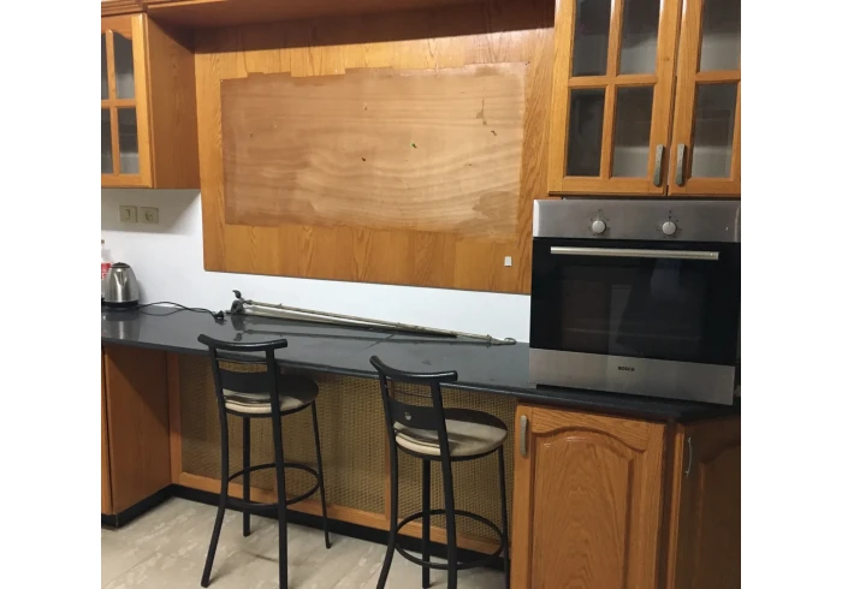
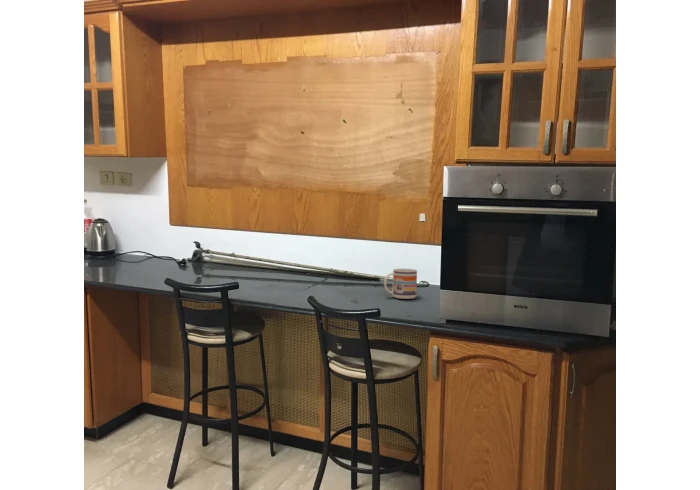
+ mug (401, 283)
